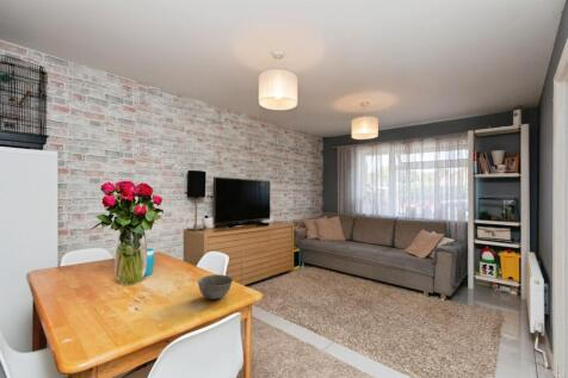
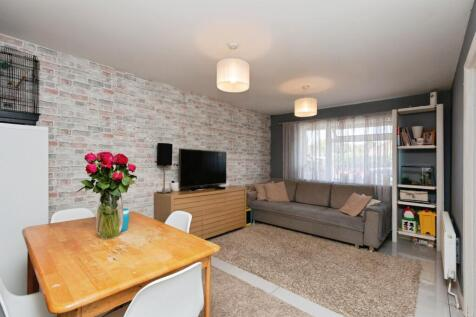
- bowl (215, 287)
